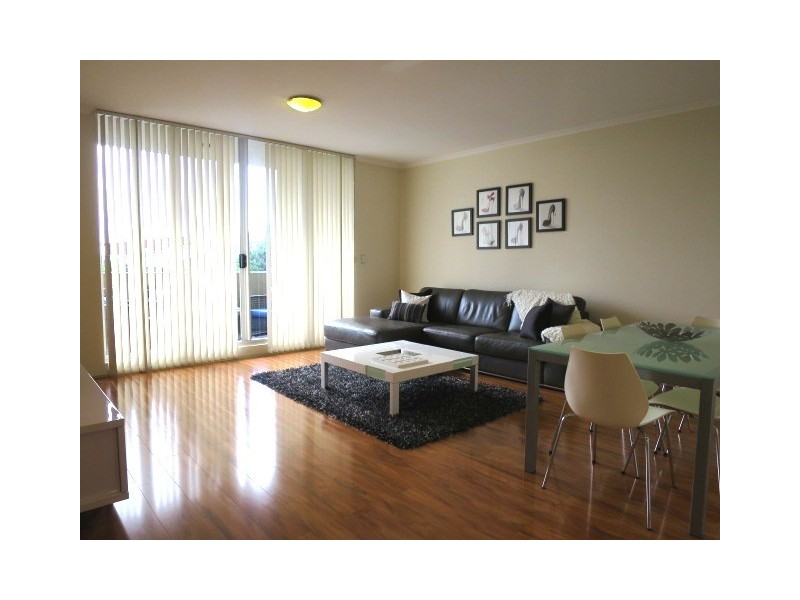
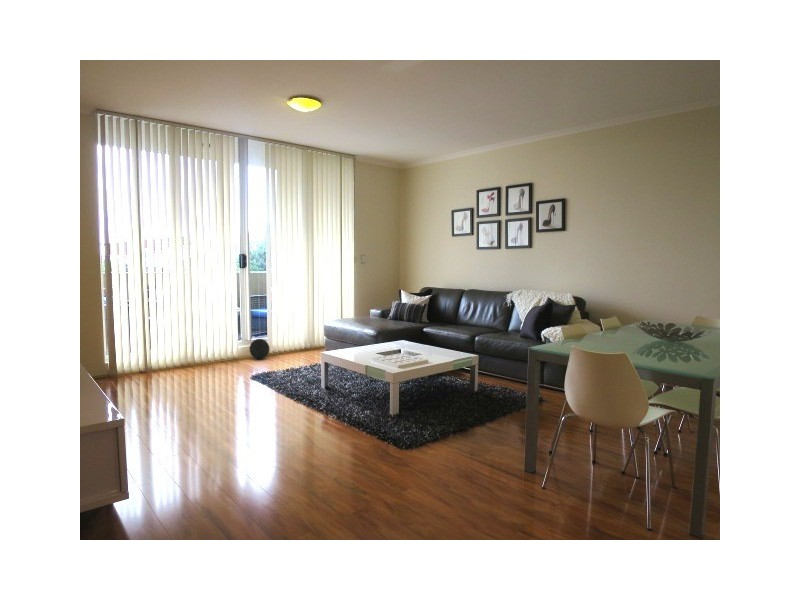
+ ball (259, 348)
